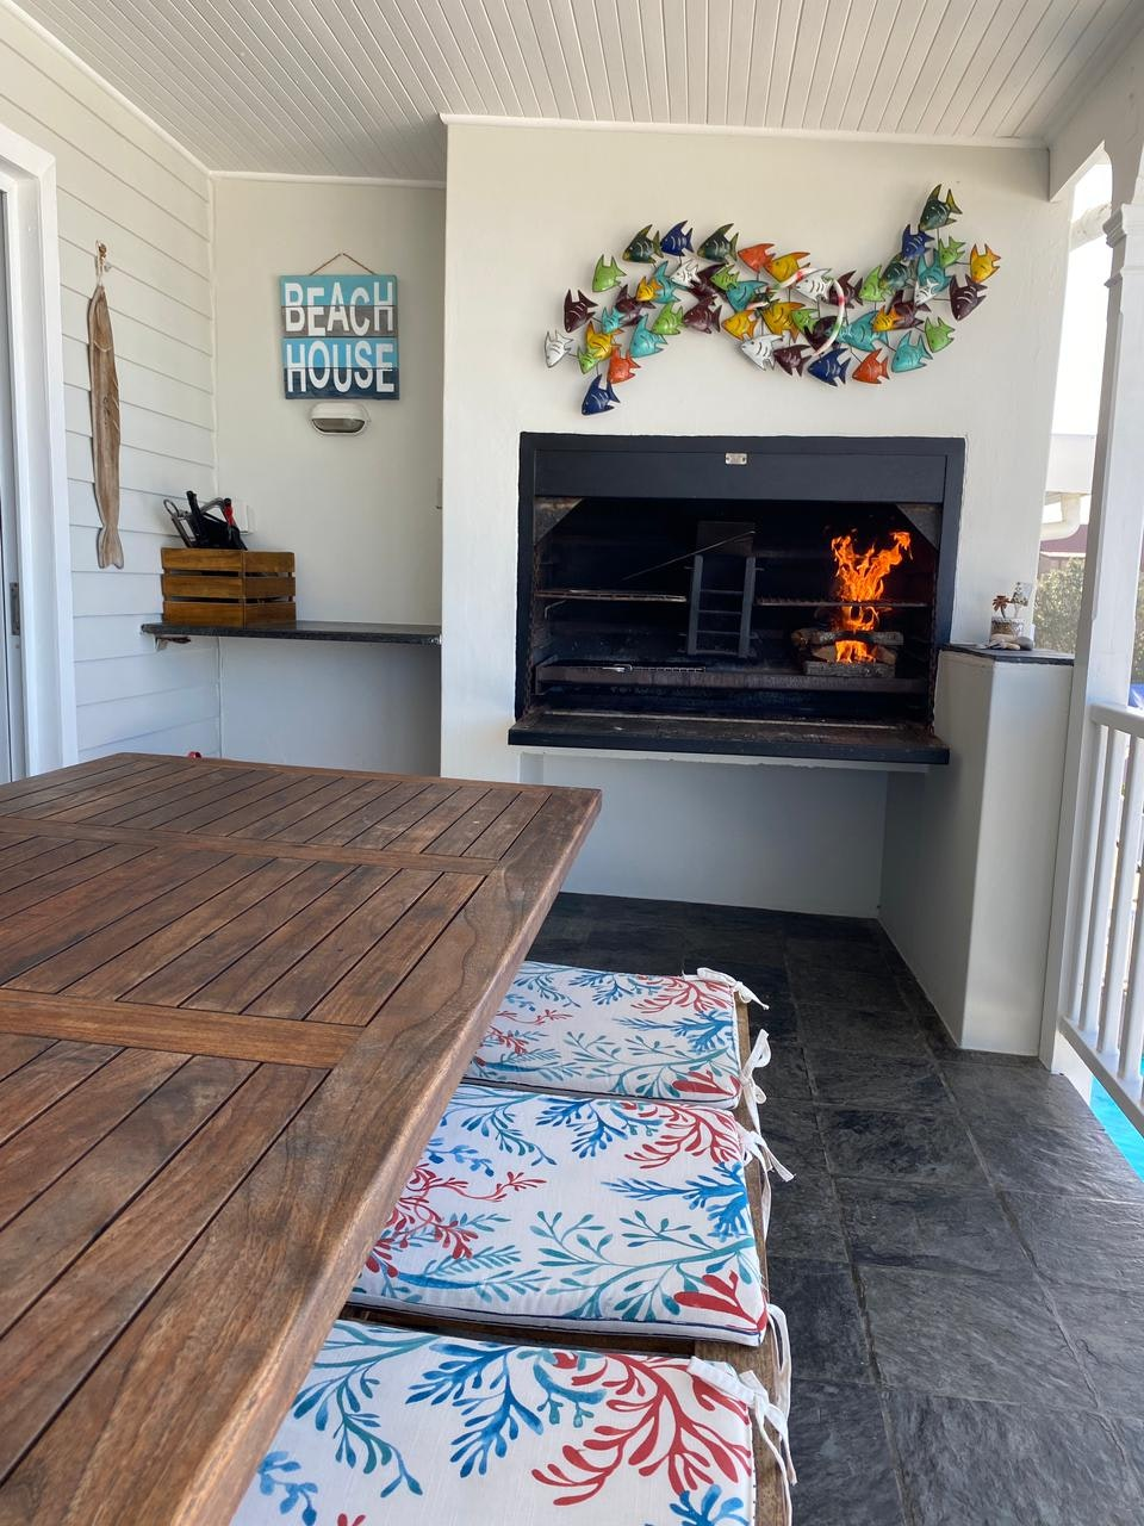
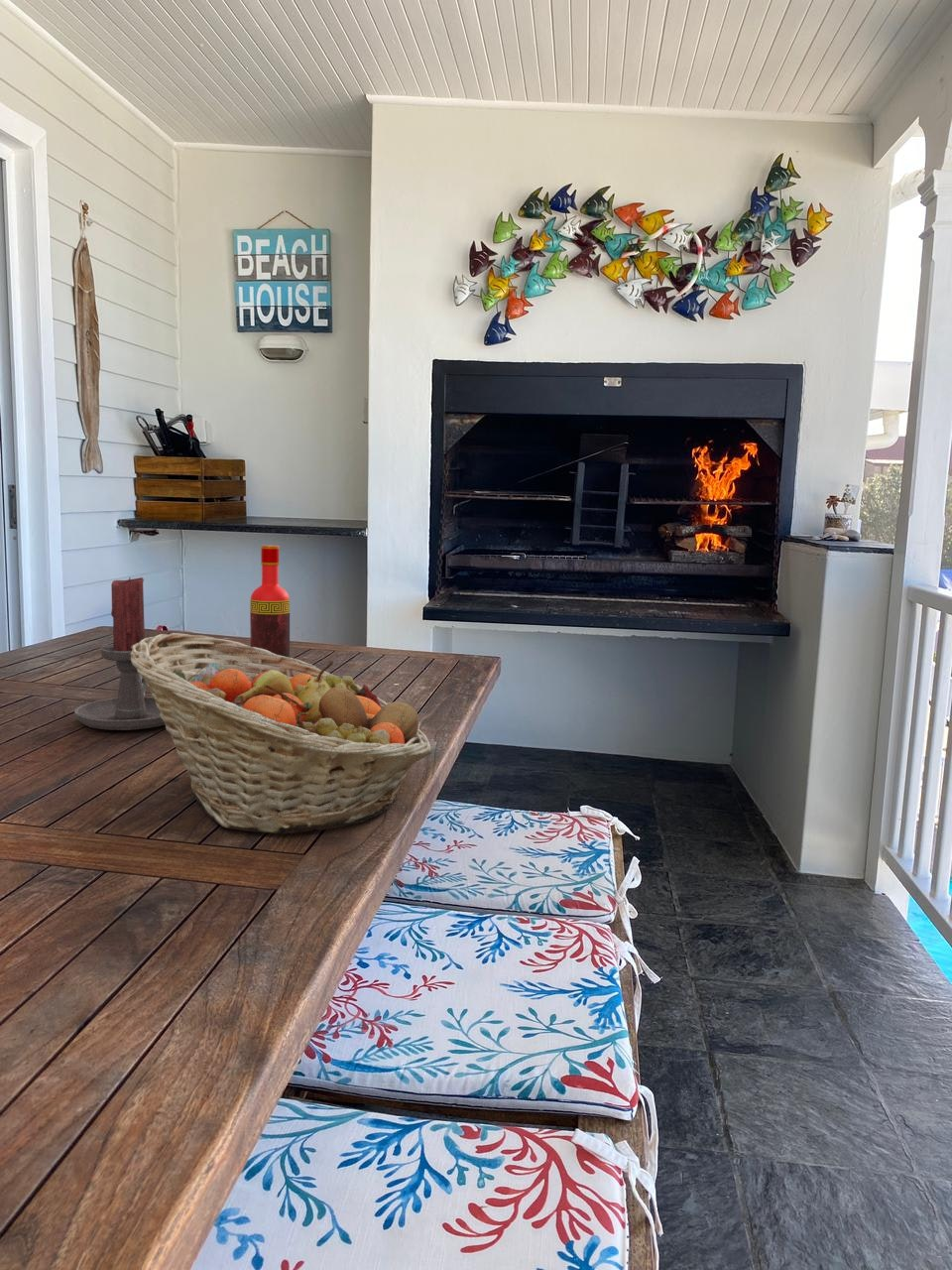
+ fruit basket (283, 717)
+ bottle (270, 626)
+ candle holder (131, 647)
